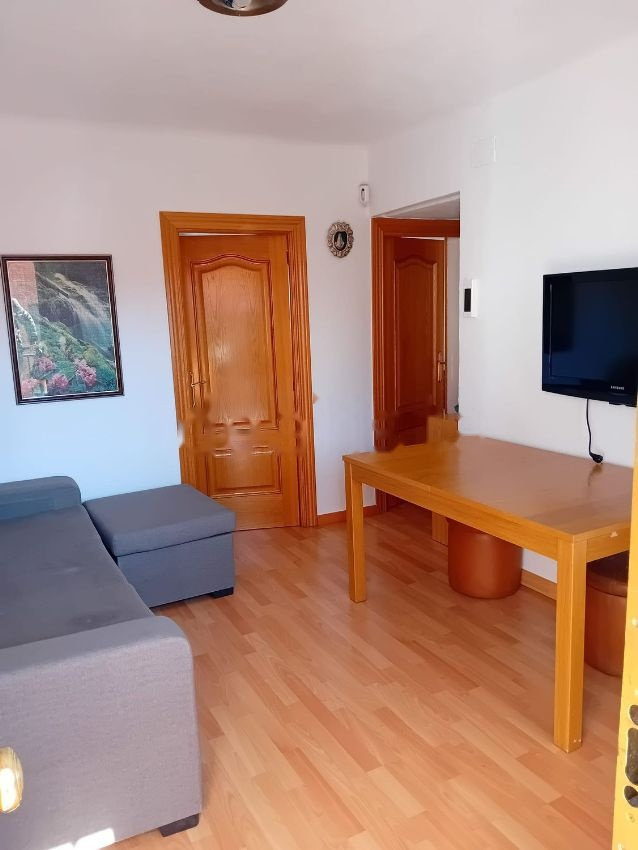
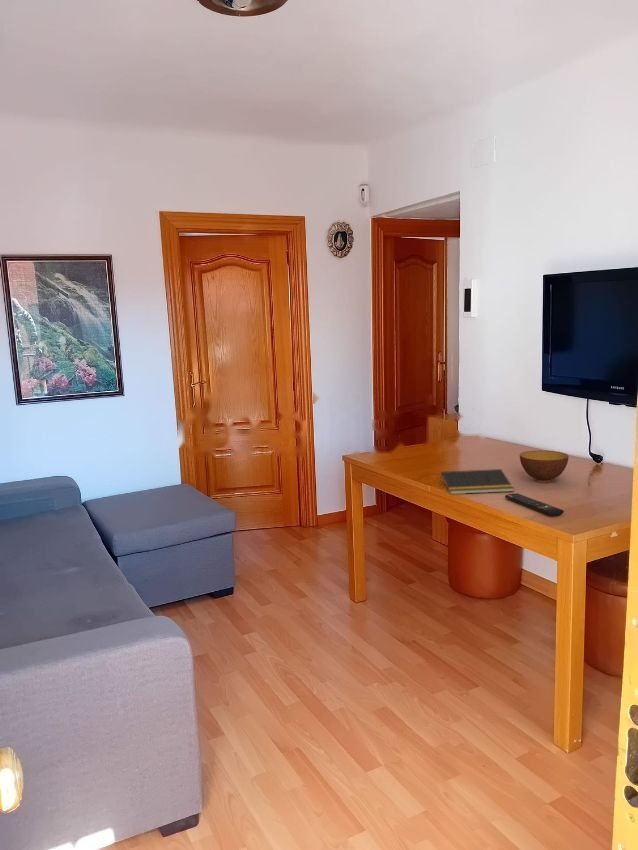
+ notepad (476, 481)
+ bowl (543, 467)
+ remote control (532, 504)
